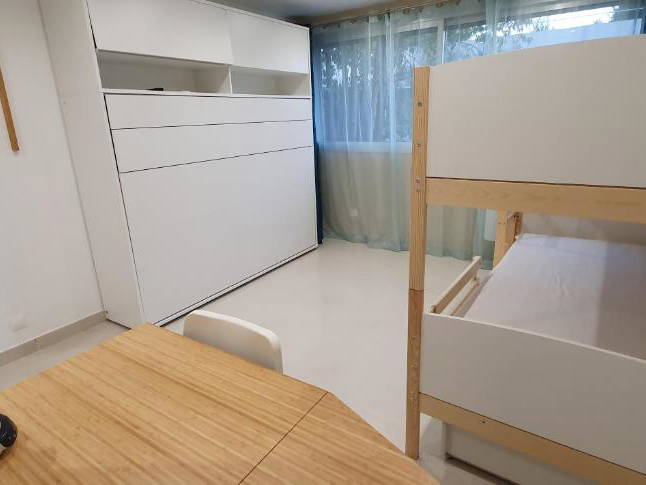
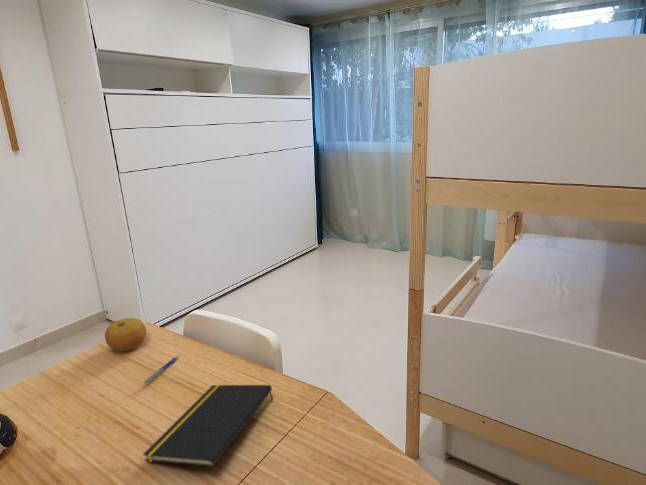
+ pen (162, 368)
+ notepad (213, 419)
+ fruit (126, 333)
